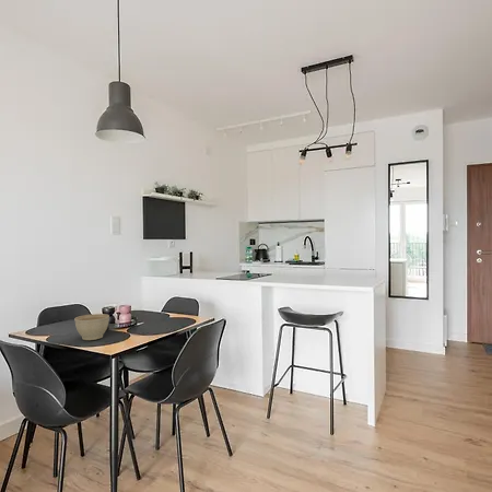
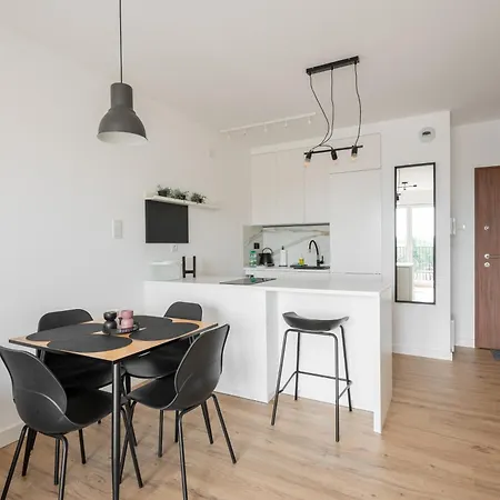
- planter bowl (92, 327)
